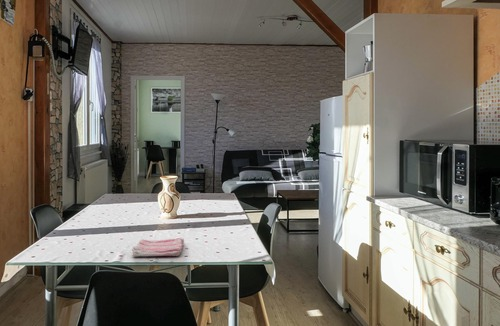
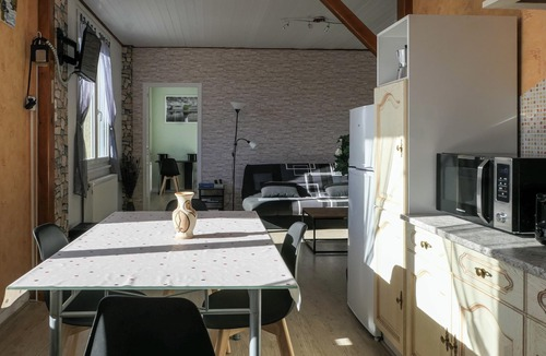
- dish towel (159, 245)
